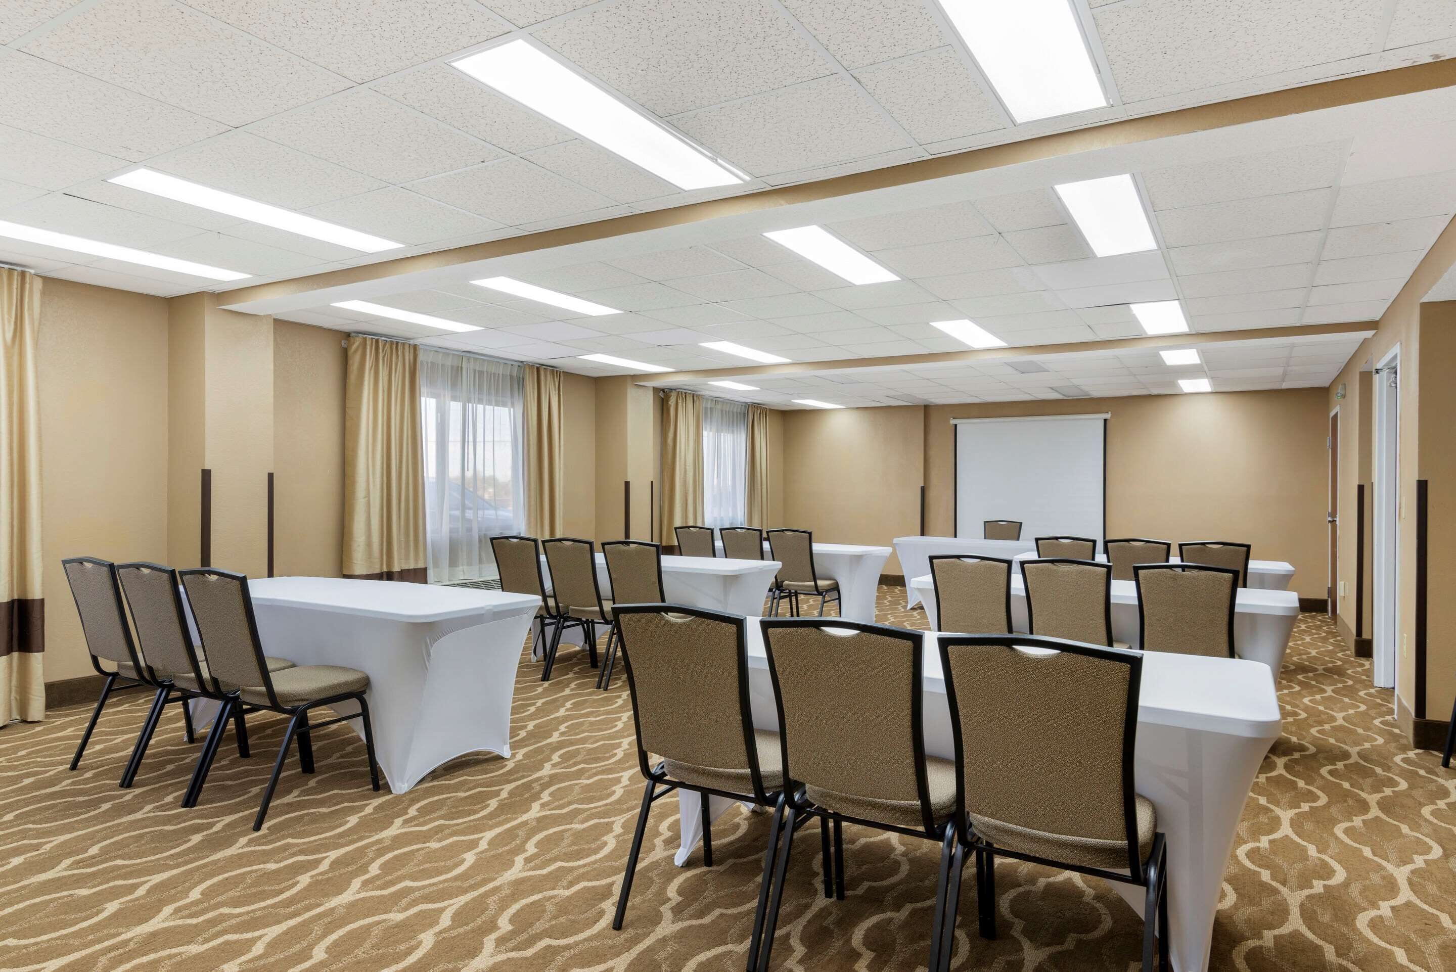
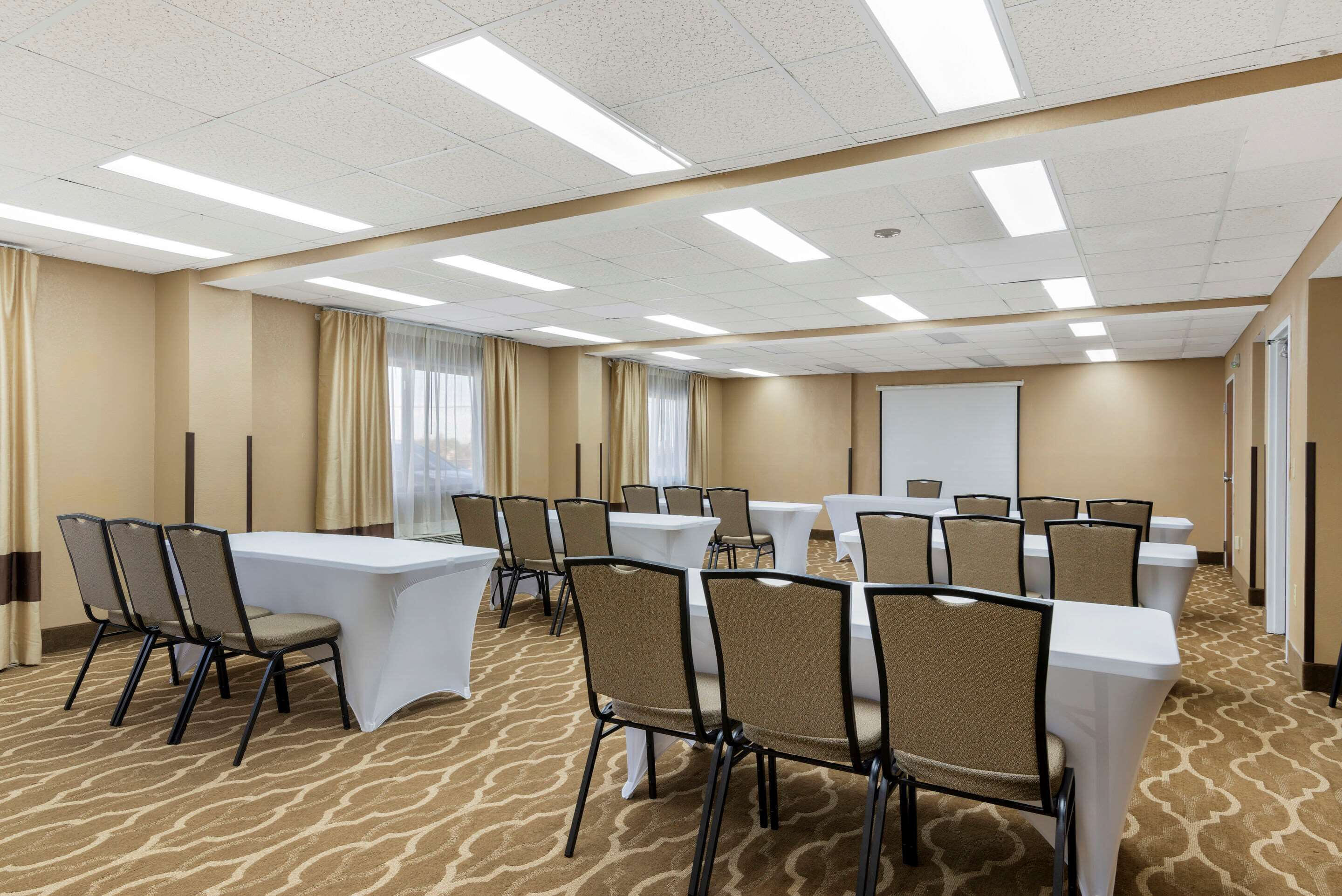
+ smoke detector (887, 234)
